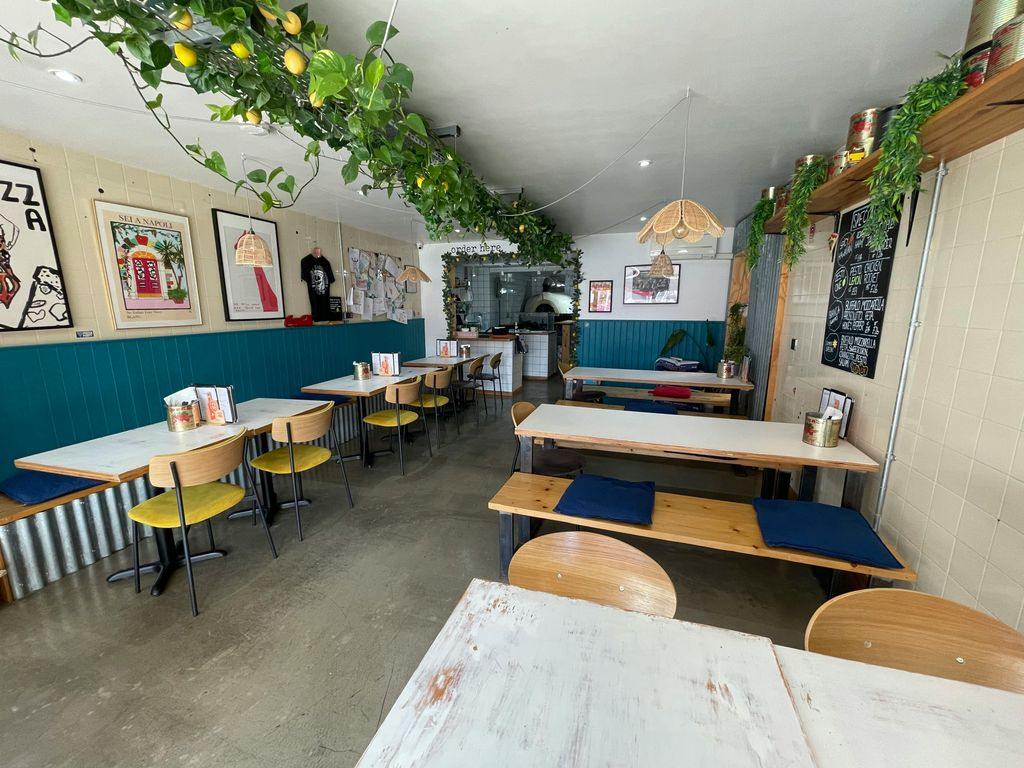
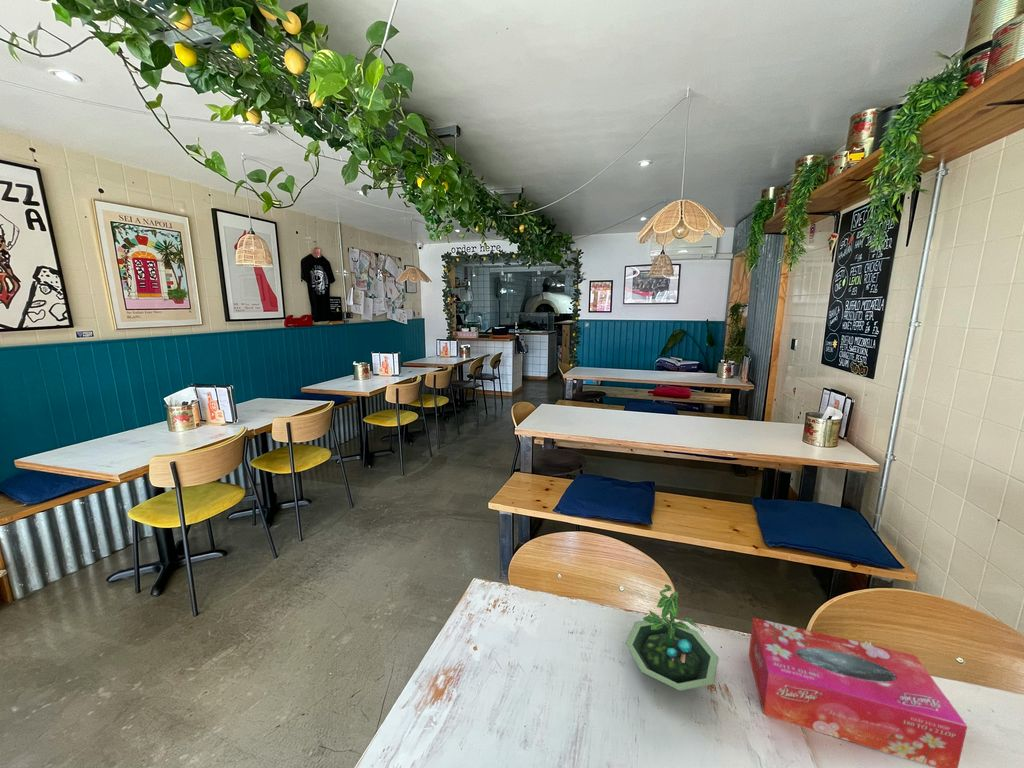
+ tissue box (840, 684)
+ terrarium (673, 608)
